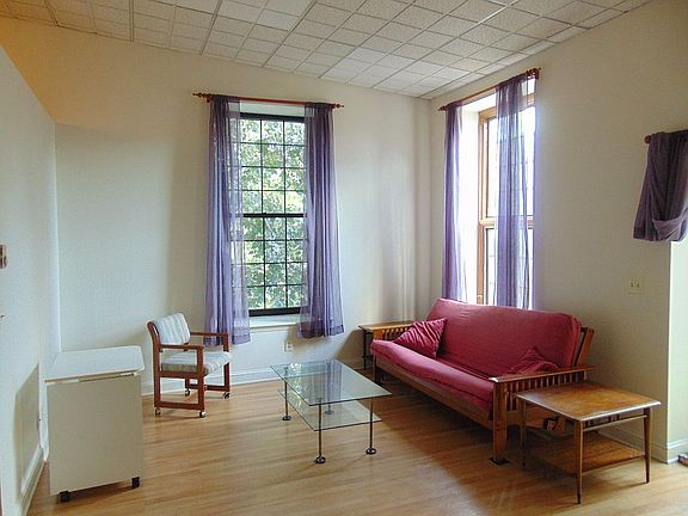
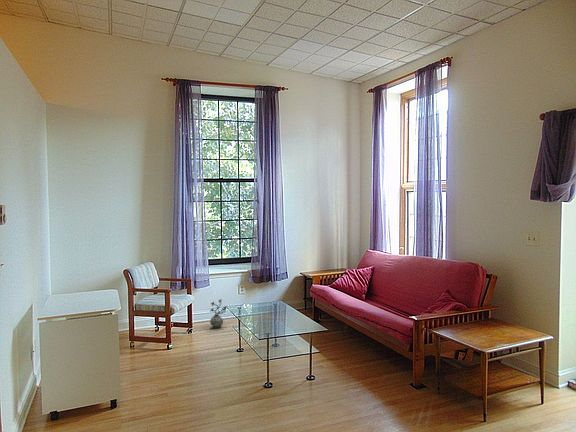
+ potted plant (218, 313)
